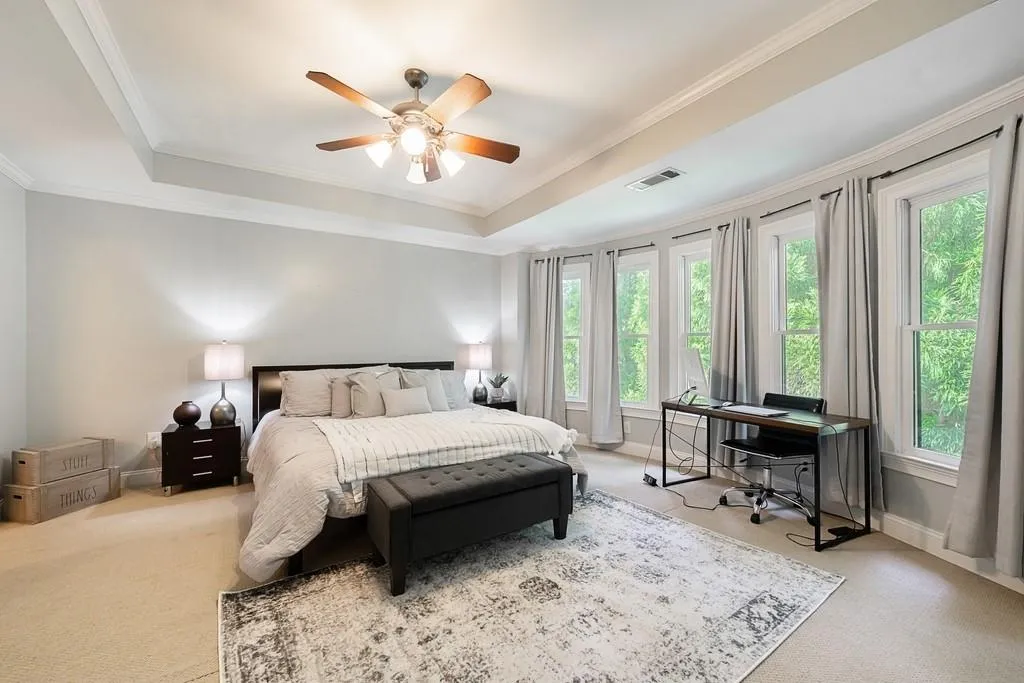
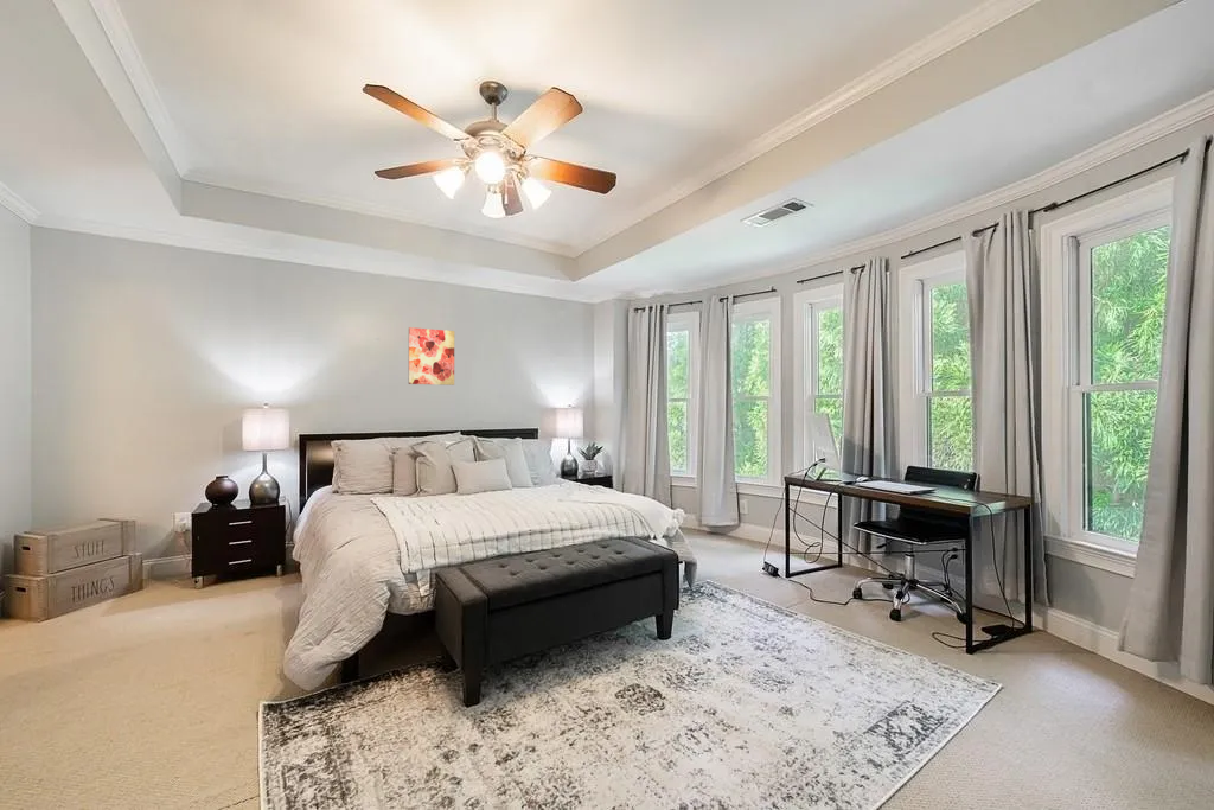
+ wall art (432, 357)
